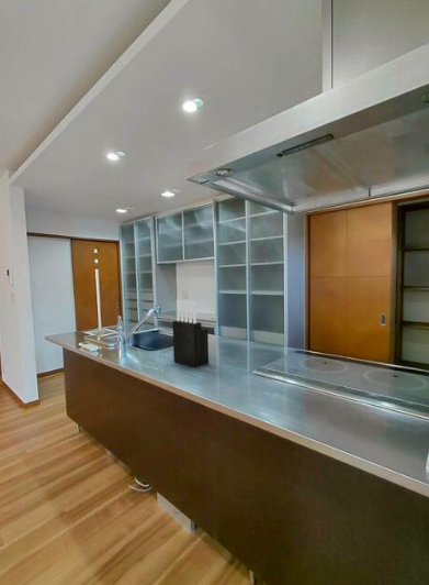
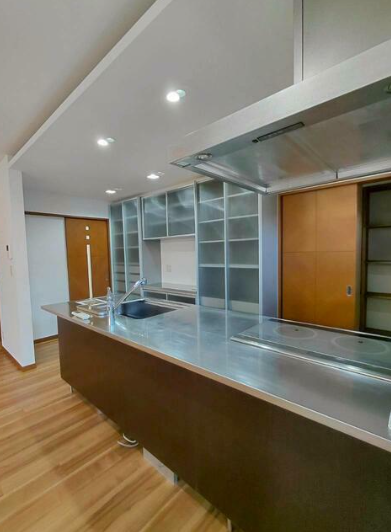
- knife block (191, 331)
